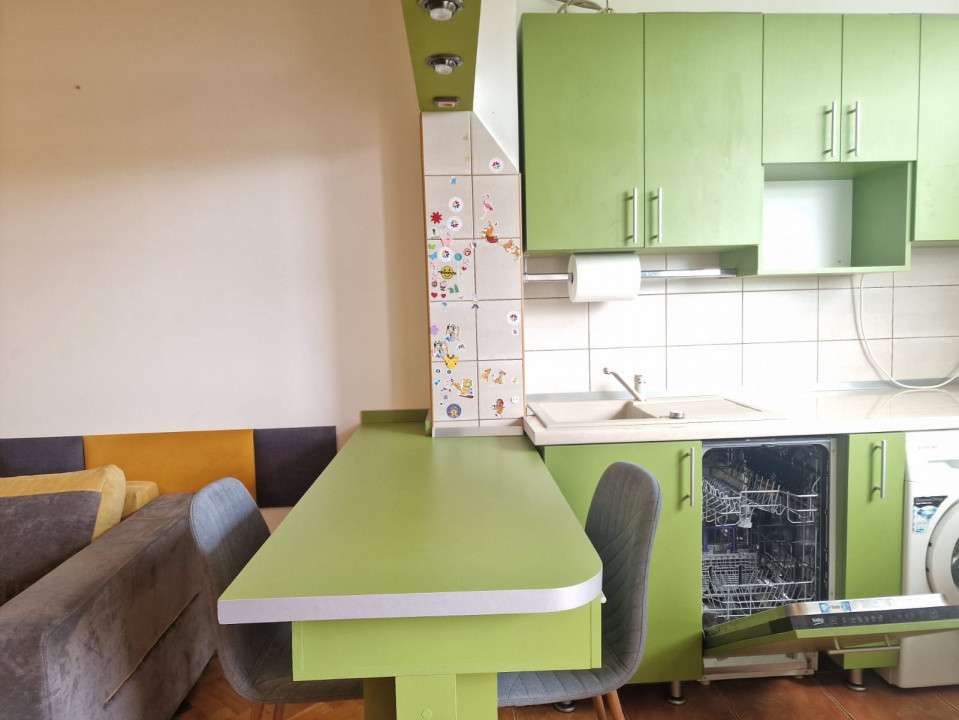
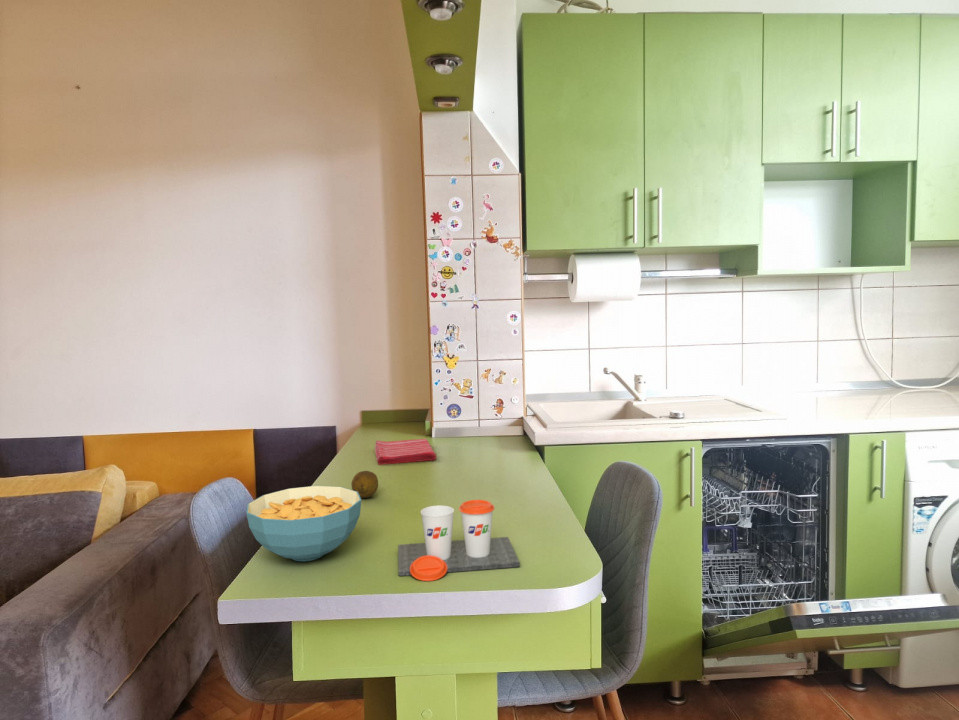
+ cup (451, 533)
+ fruit (364, 484)
+ dish towel (404, 449)
+ cereal bowl (306, 528)
